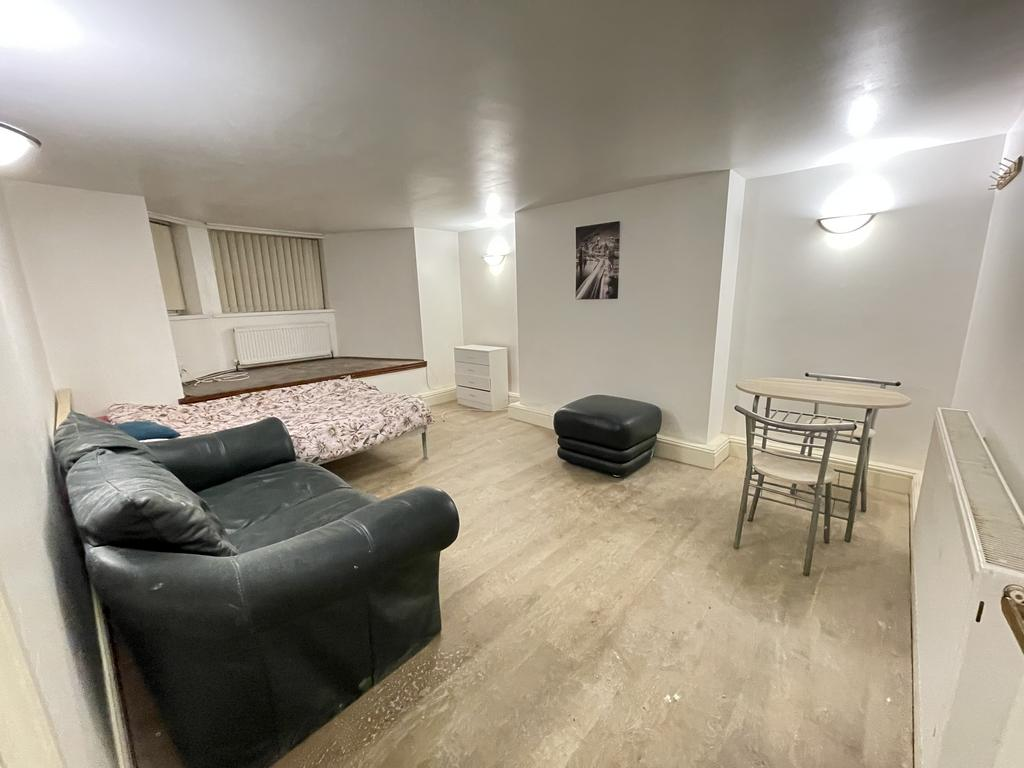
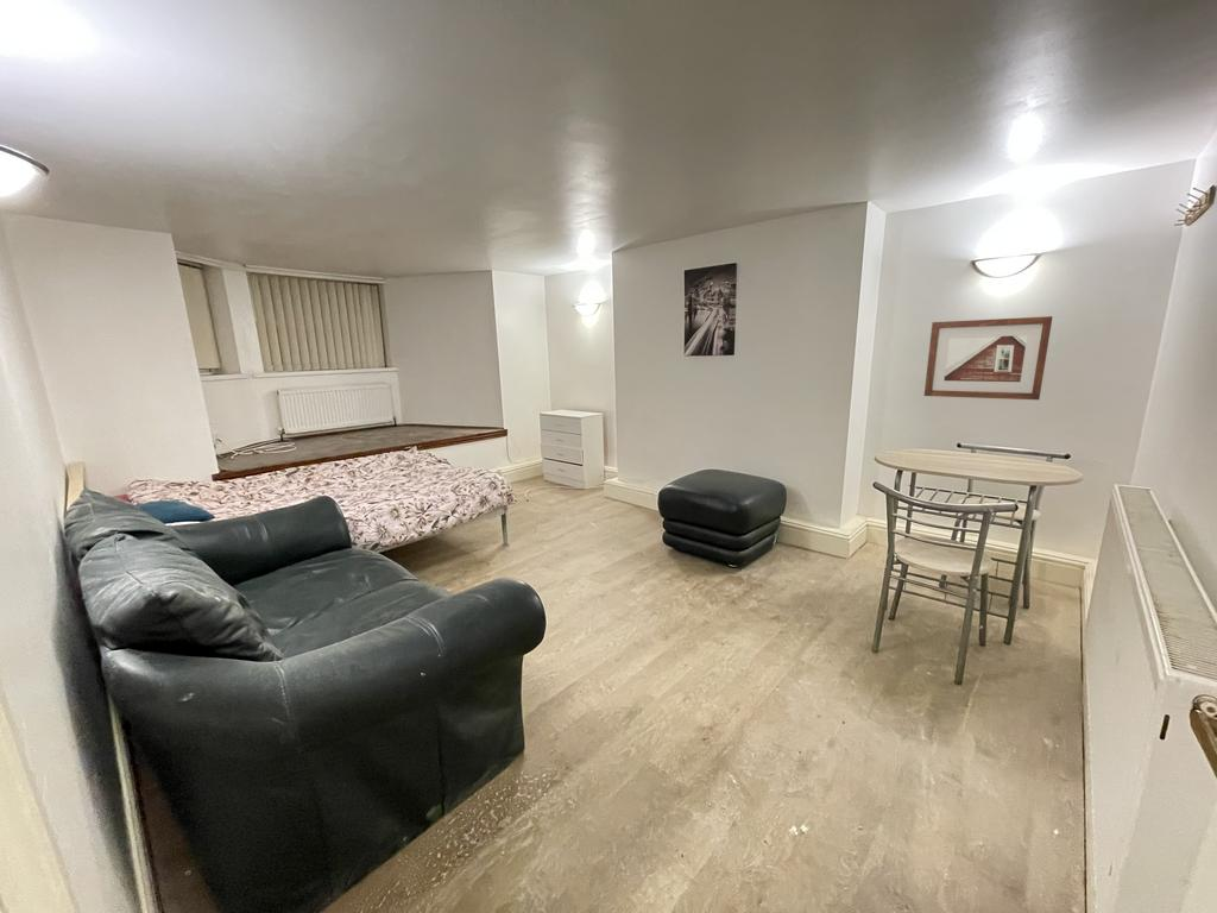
+ picture frame (983, 359)
